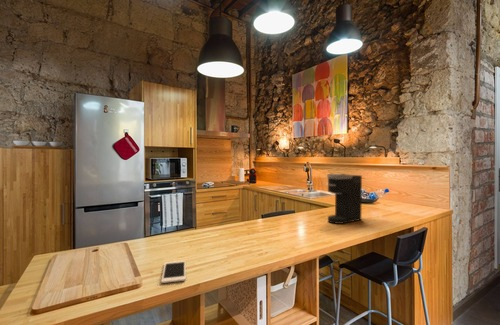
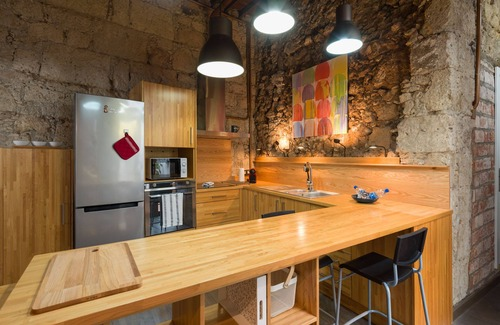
- coffee maker (344, 197)
- cell phone (174, 270)
